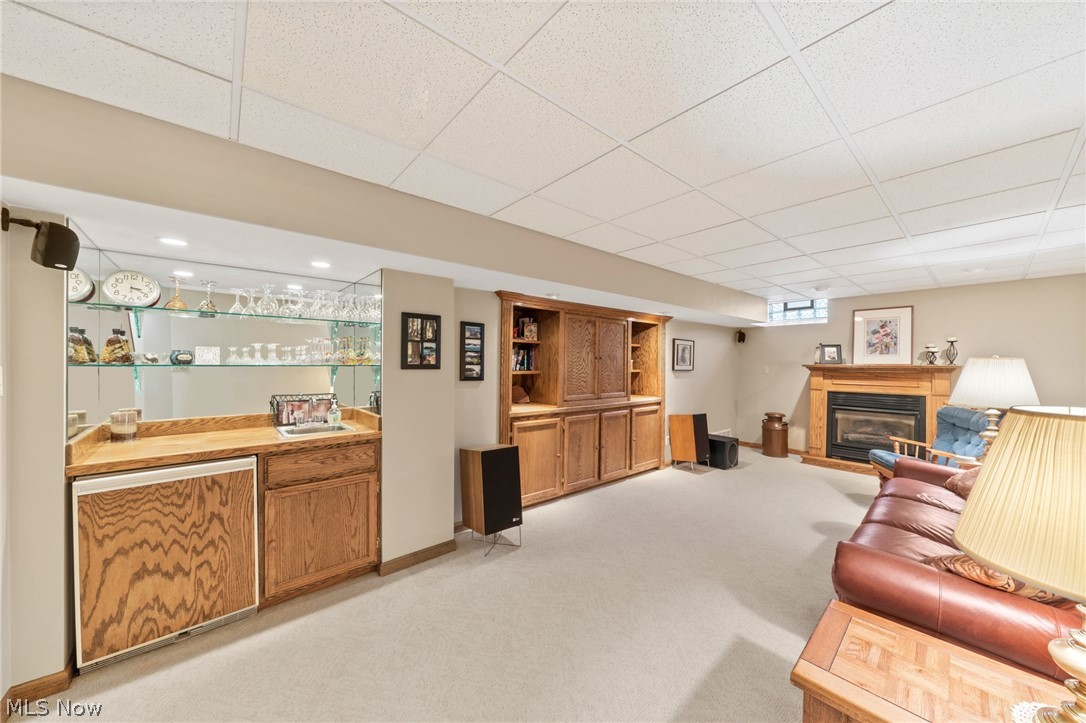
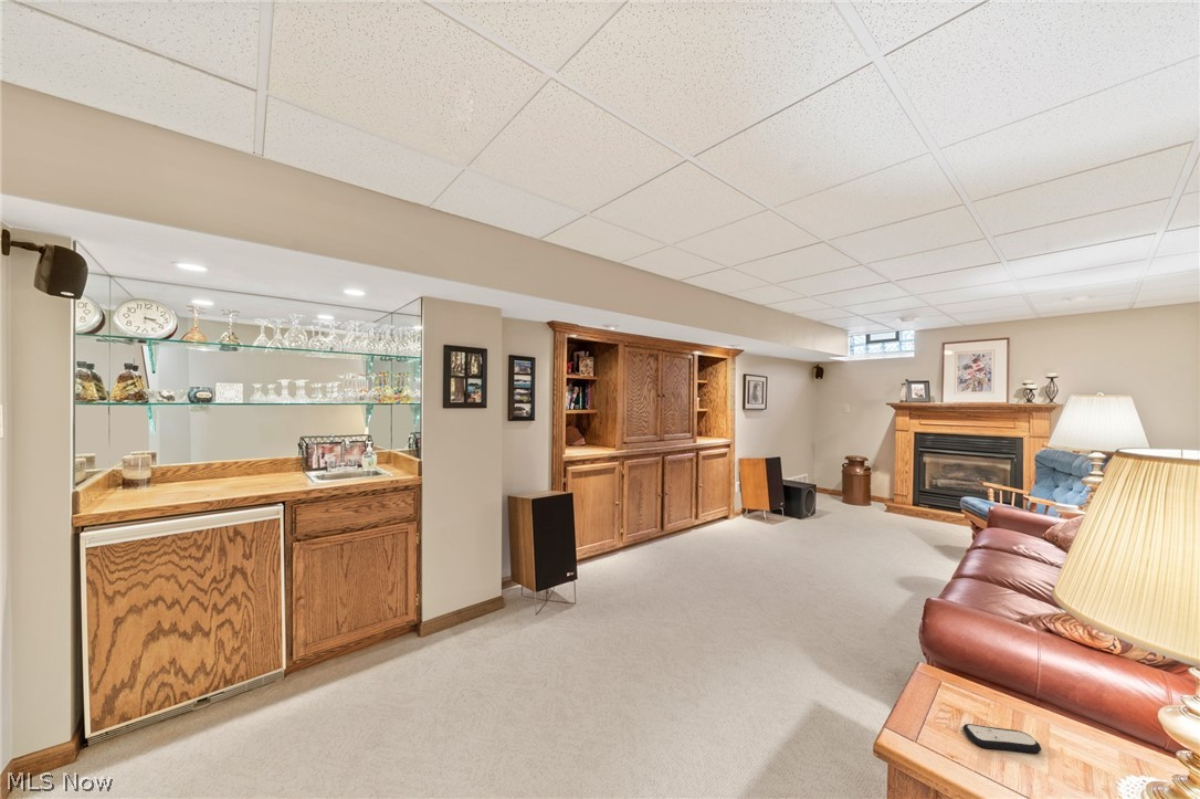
+ remote control (1001, 738)
